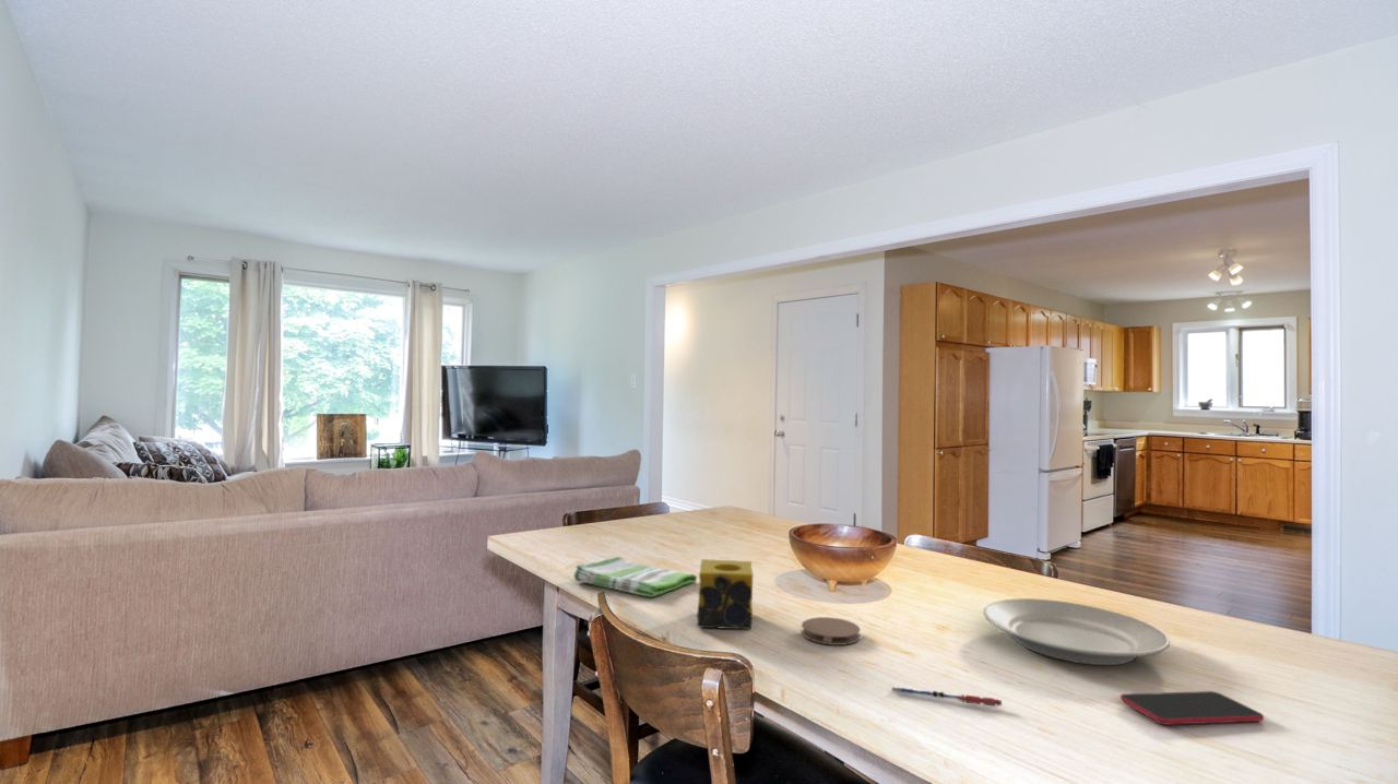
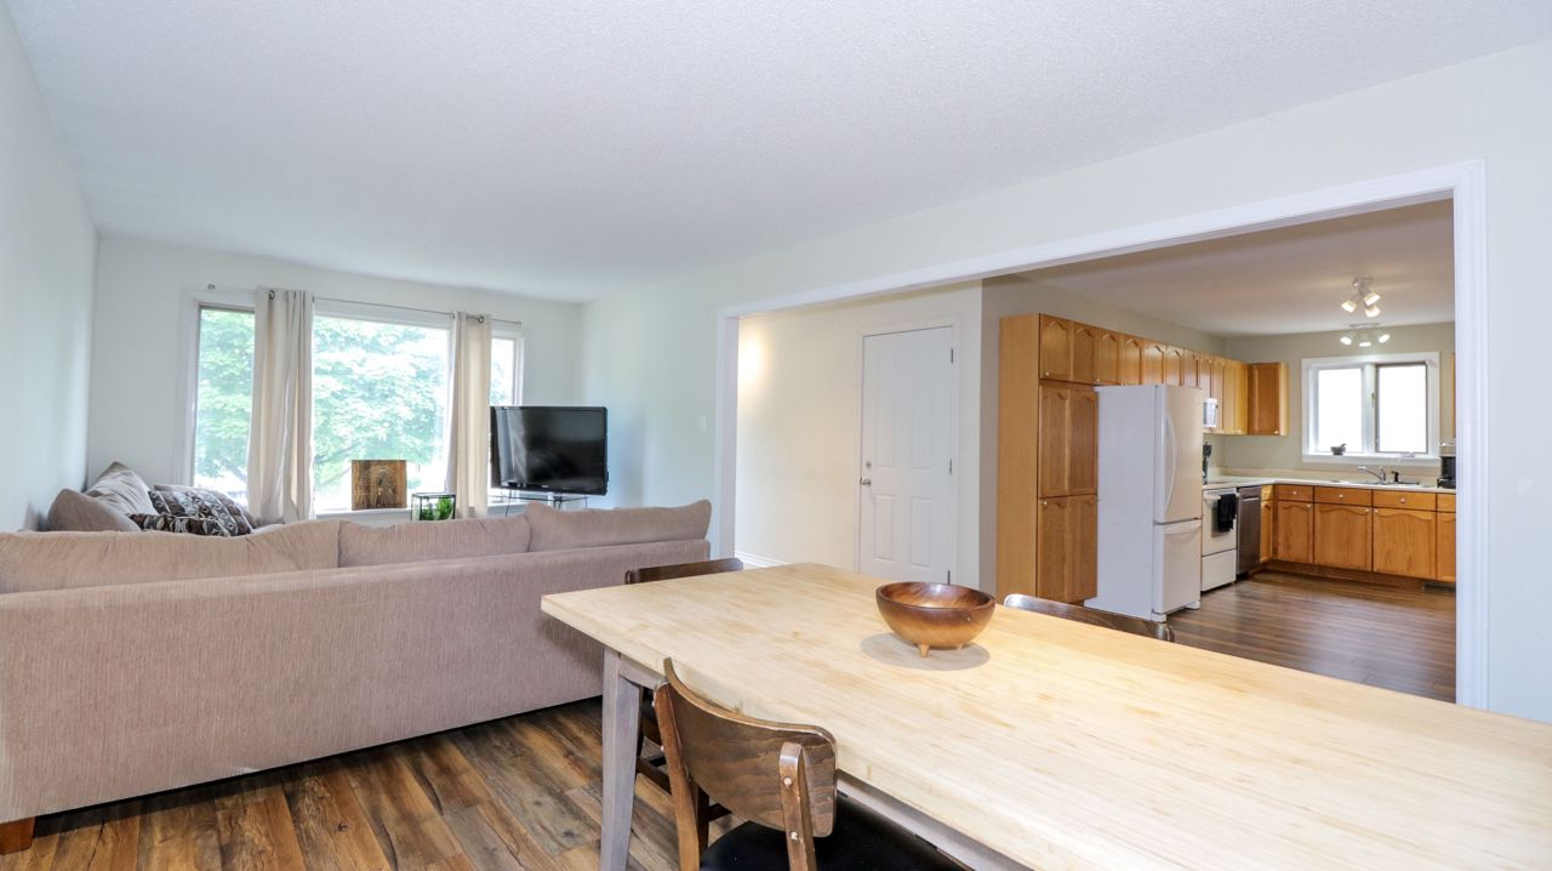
- dish towel (635, 573)
- plate (1070, 632)
- candle (724, 593)
- pen (945, 694)
- coaster (830, 630)
- smartphone (1189, 708)
